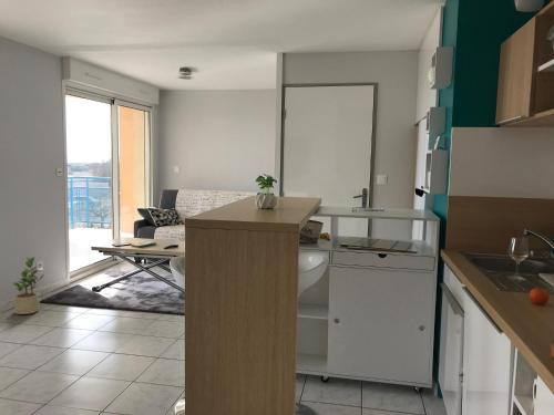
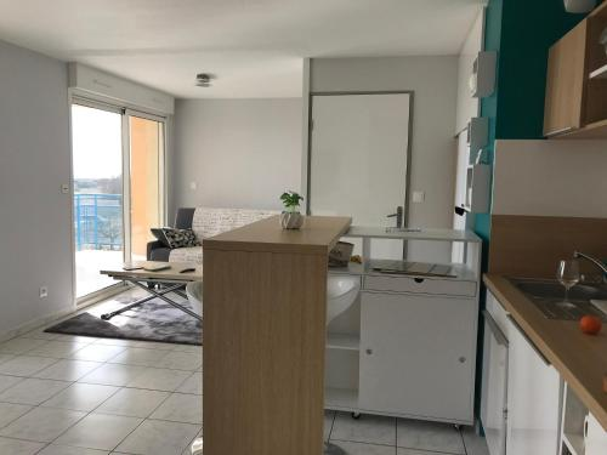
- potted plant (24, 283)
